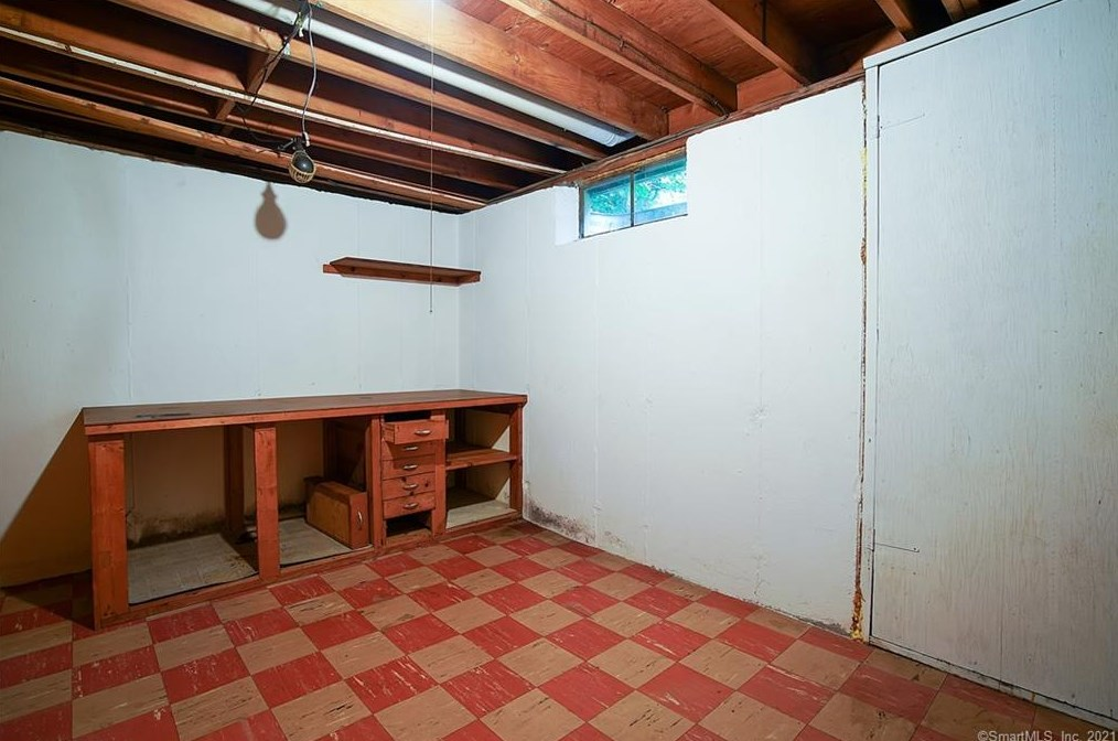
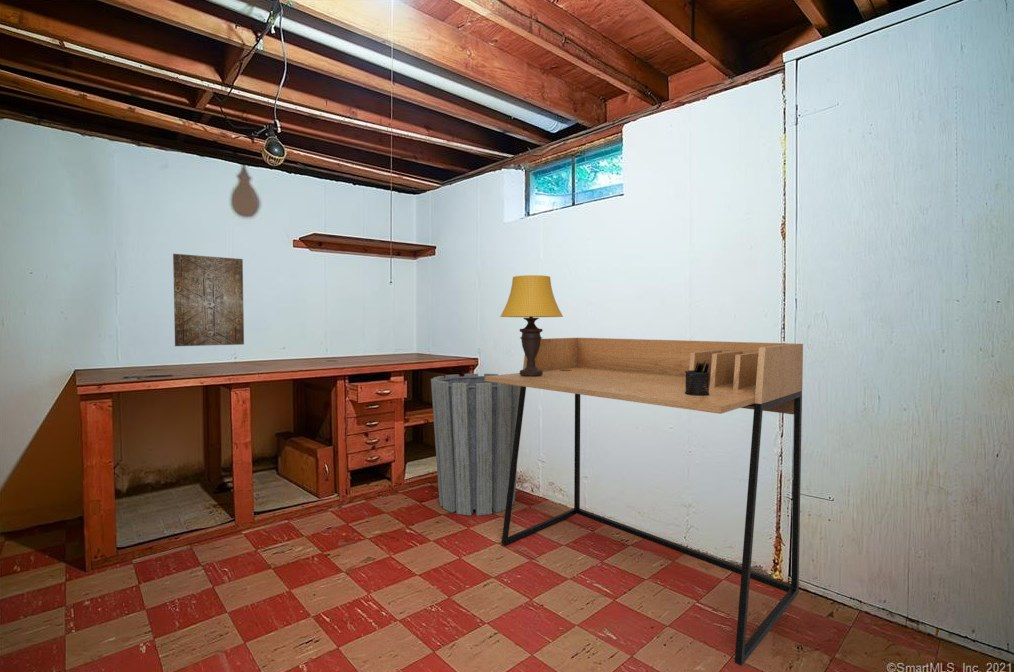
+ pen holder (697, 376)
+ table lamp (531, 325)
+ wall art (209, 301)
+ trash can (477, 439)
+ desk (579, 457)
